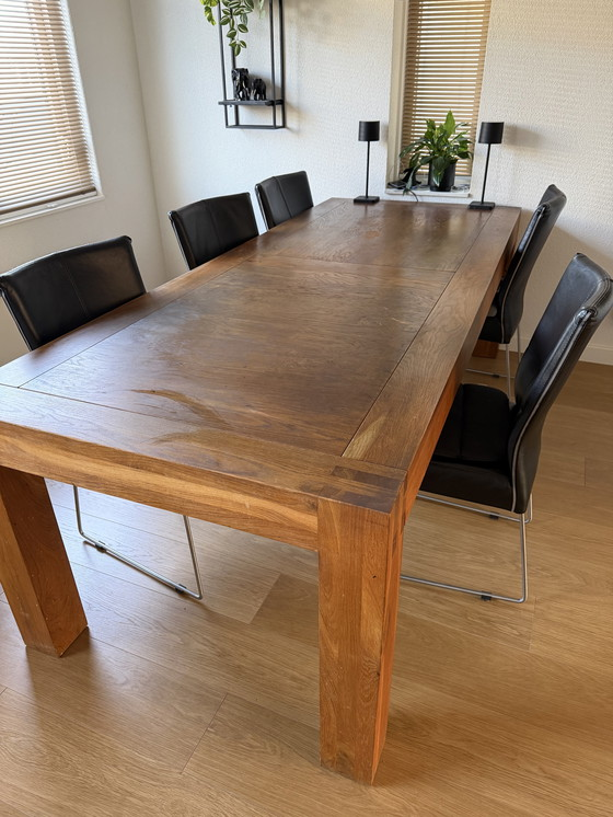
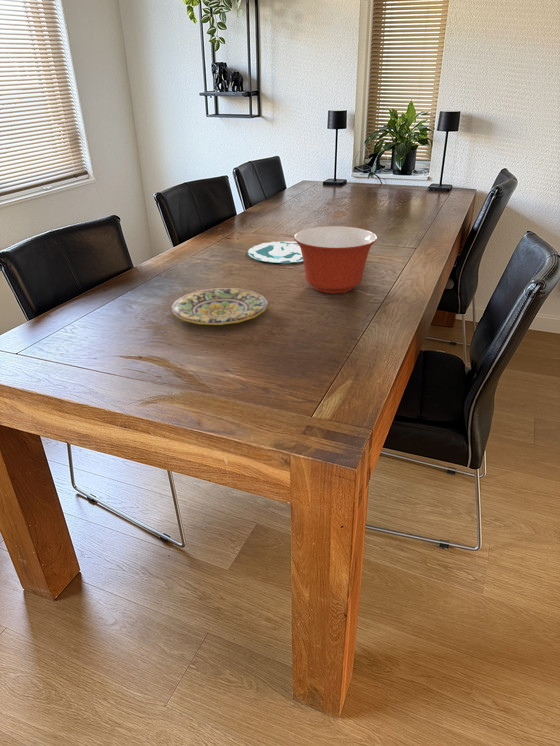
+ plate (220, 309)
+ plate (284, 248)
+ mixing bowl (334, 261)
